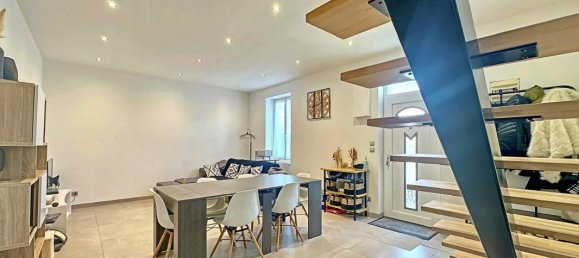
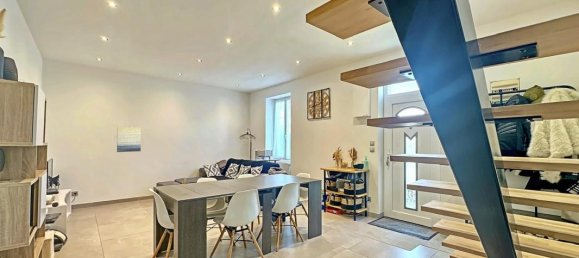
+ wall art (129, 139)
